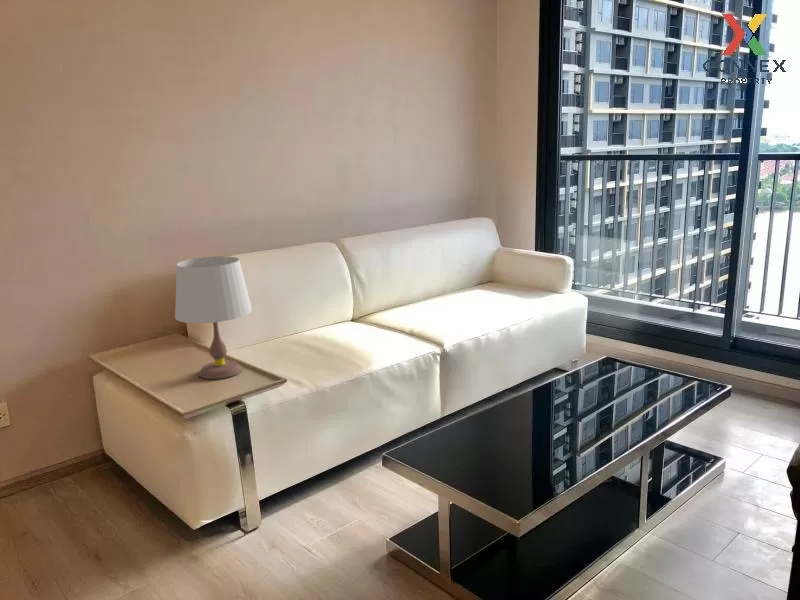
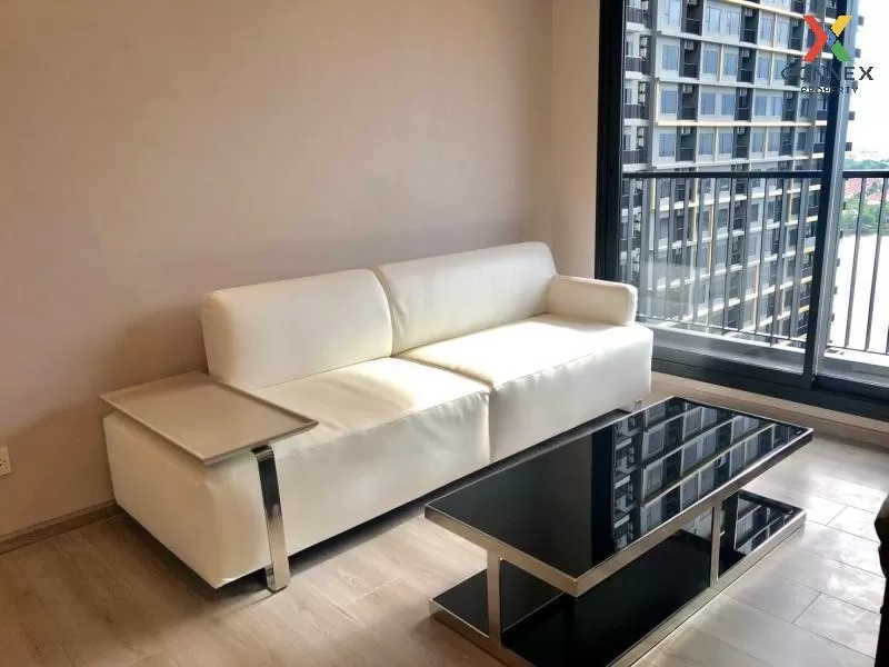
- table lamp (214, 318)
